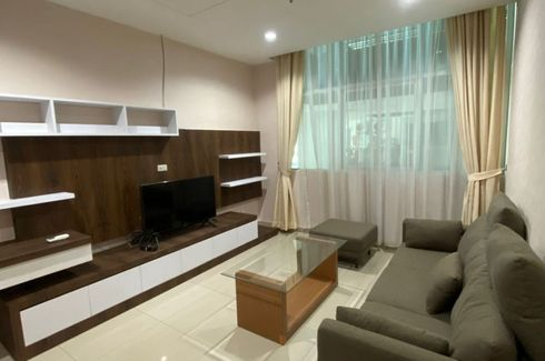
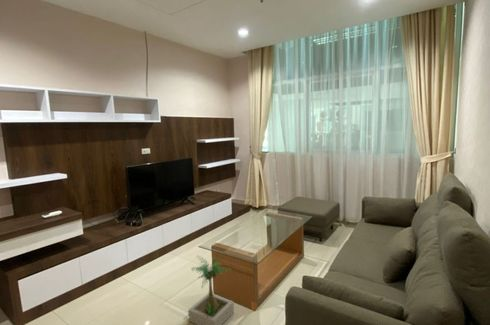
+ potted plant (212, 290)
